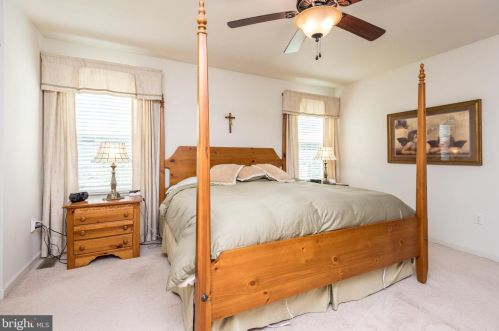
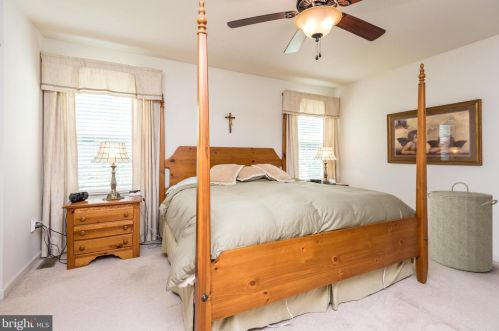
+ laundry hamper (459, 222)
